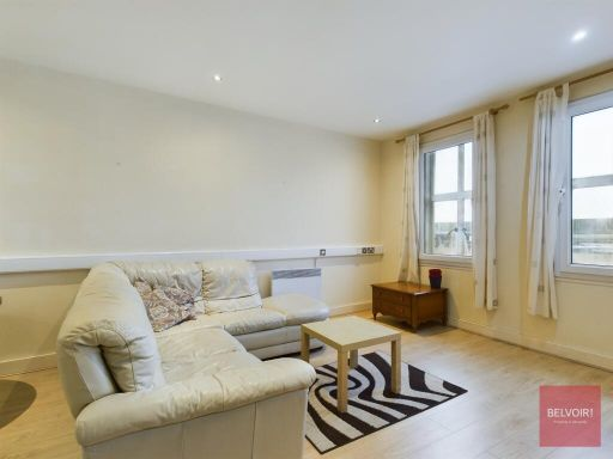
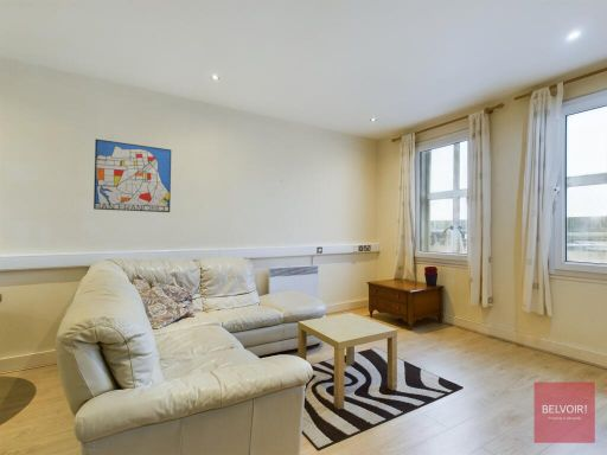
+ wall art (134, 178)
